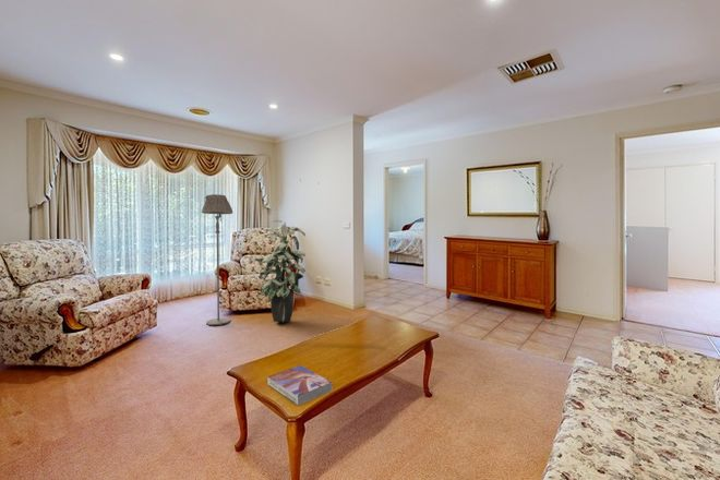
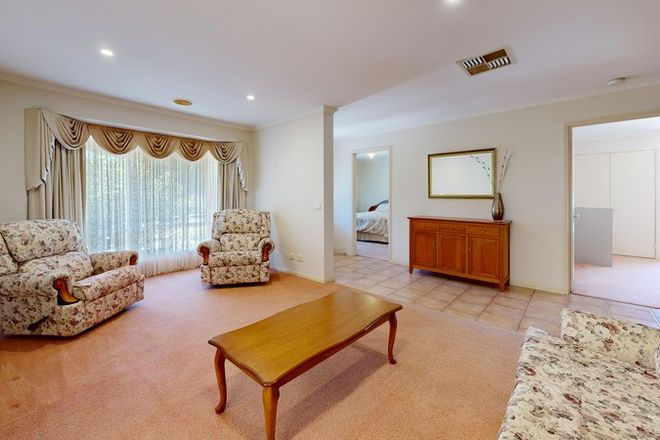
- indoor plant (280, 271)
- floor lamp (217, 259)
- textbook (299, 383)
